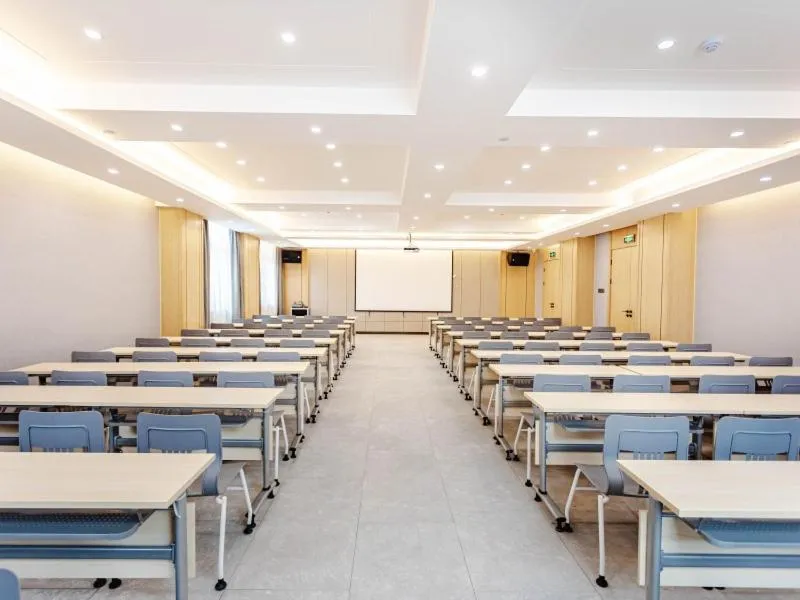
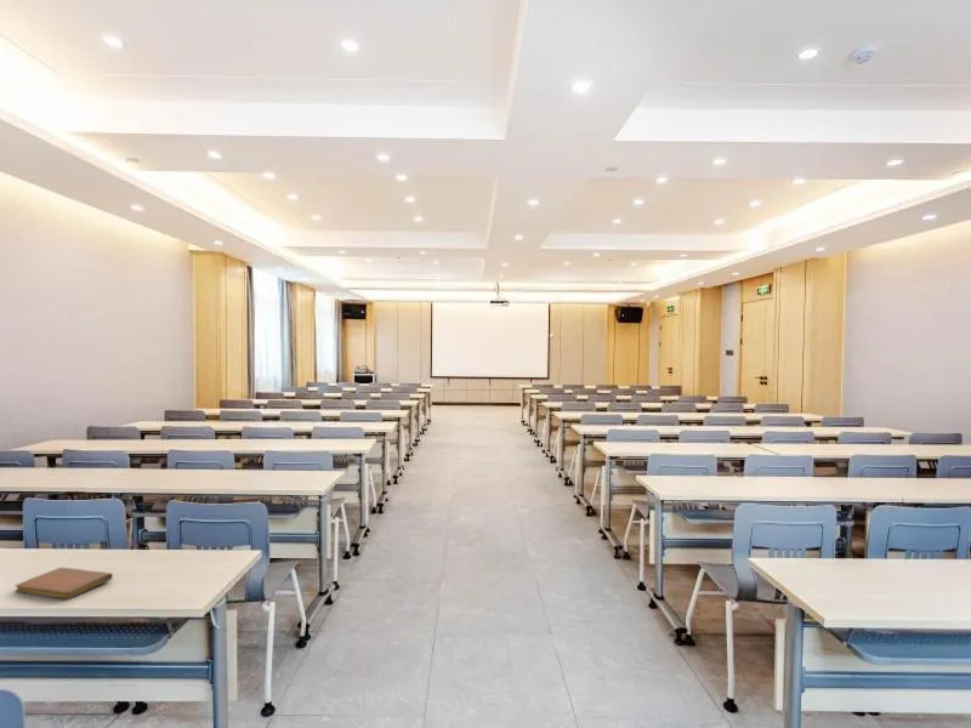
+ notebook (64, 581)
